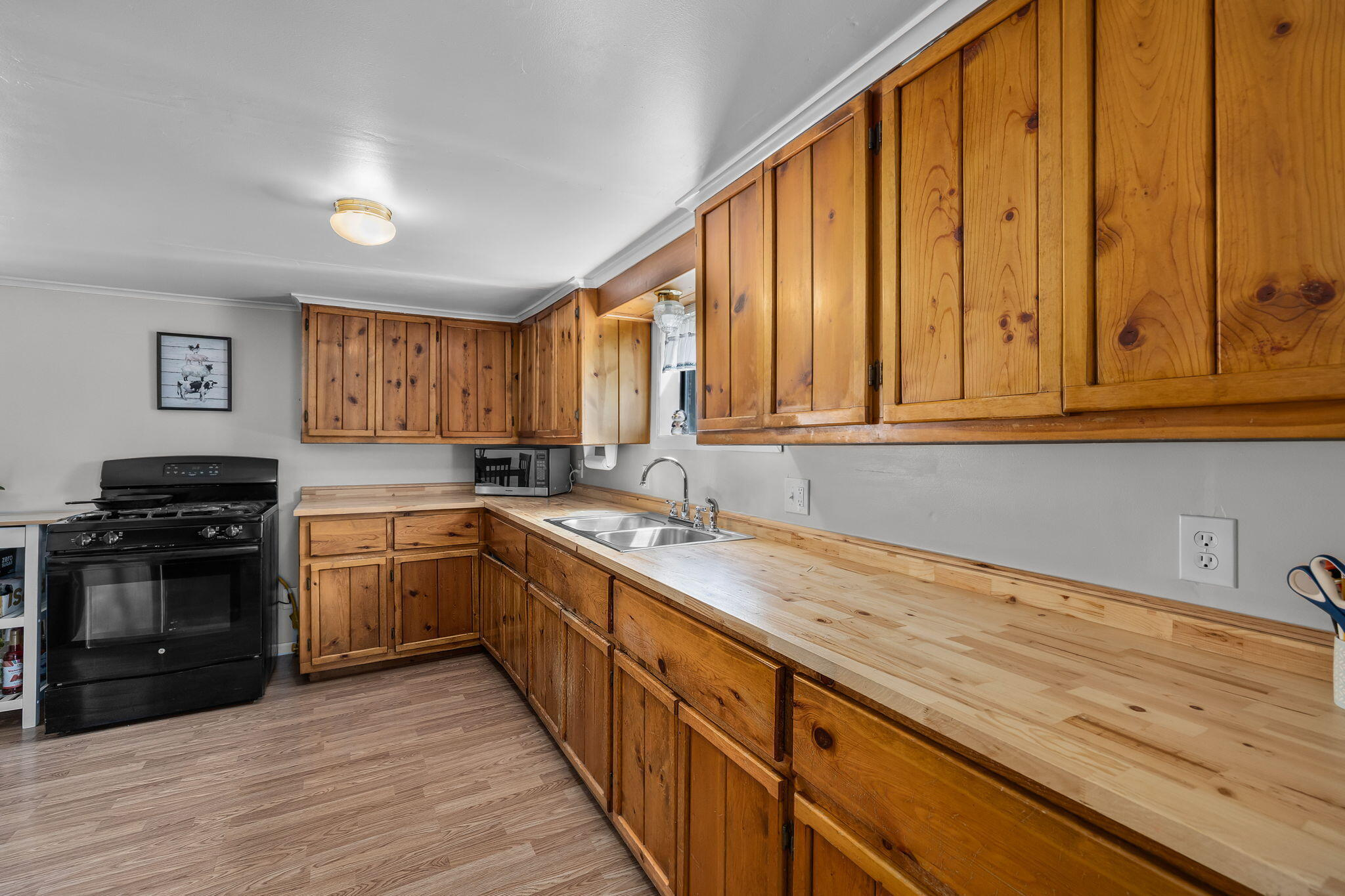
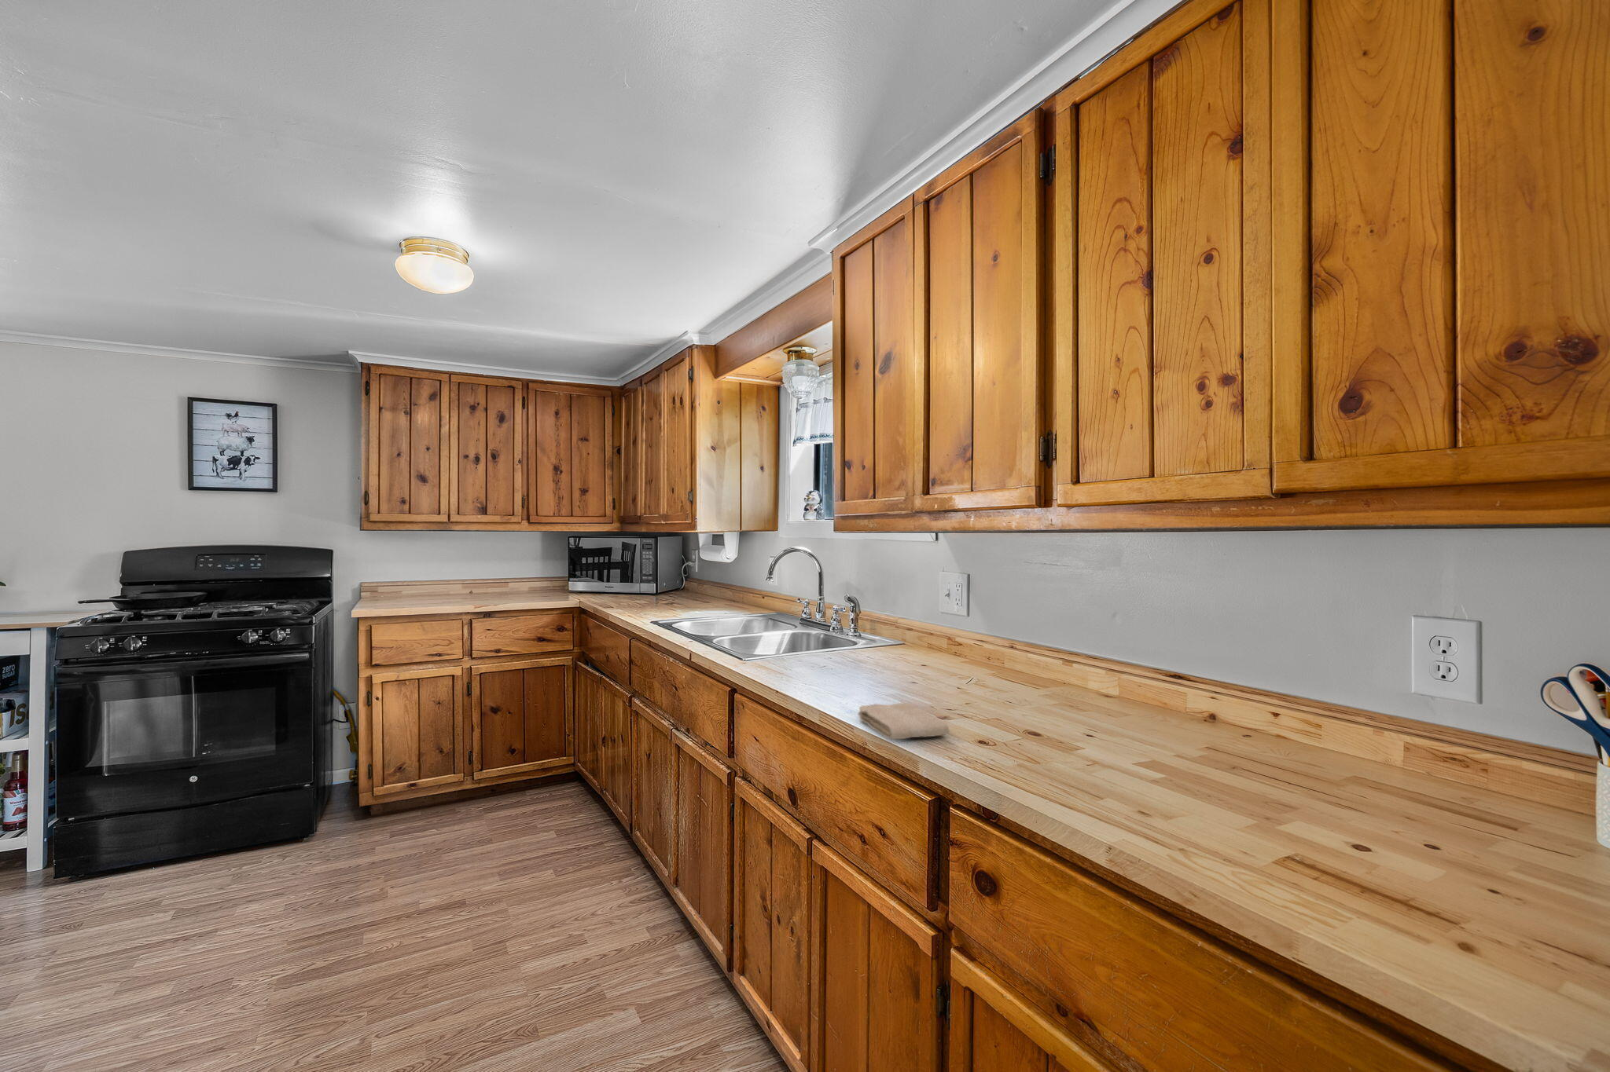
+ washcloth (900, 719)
